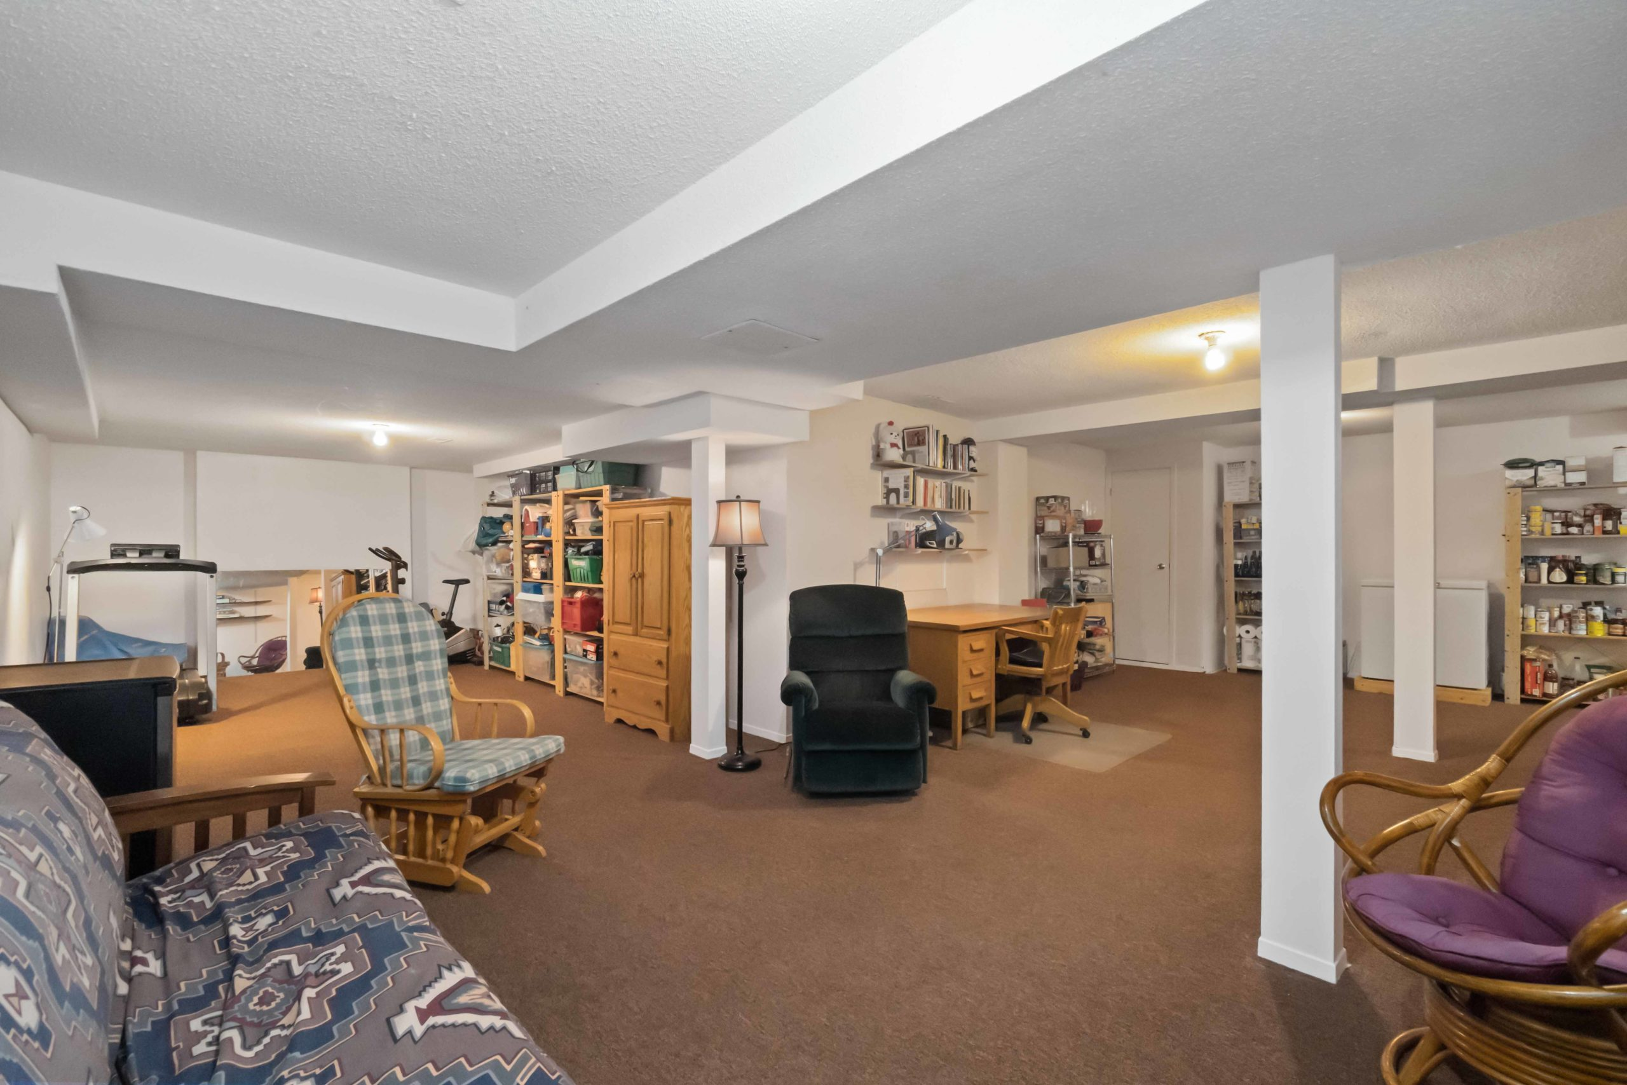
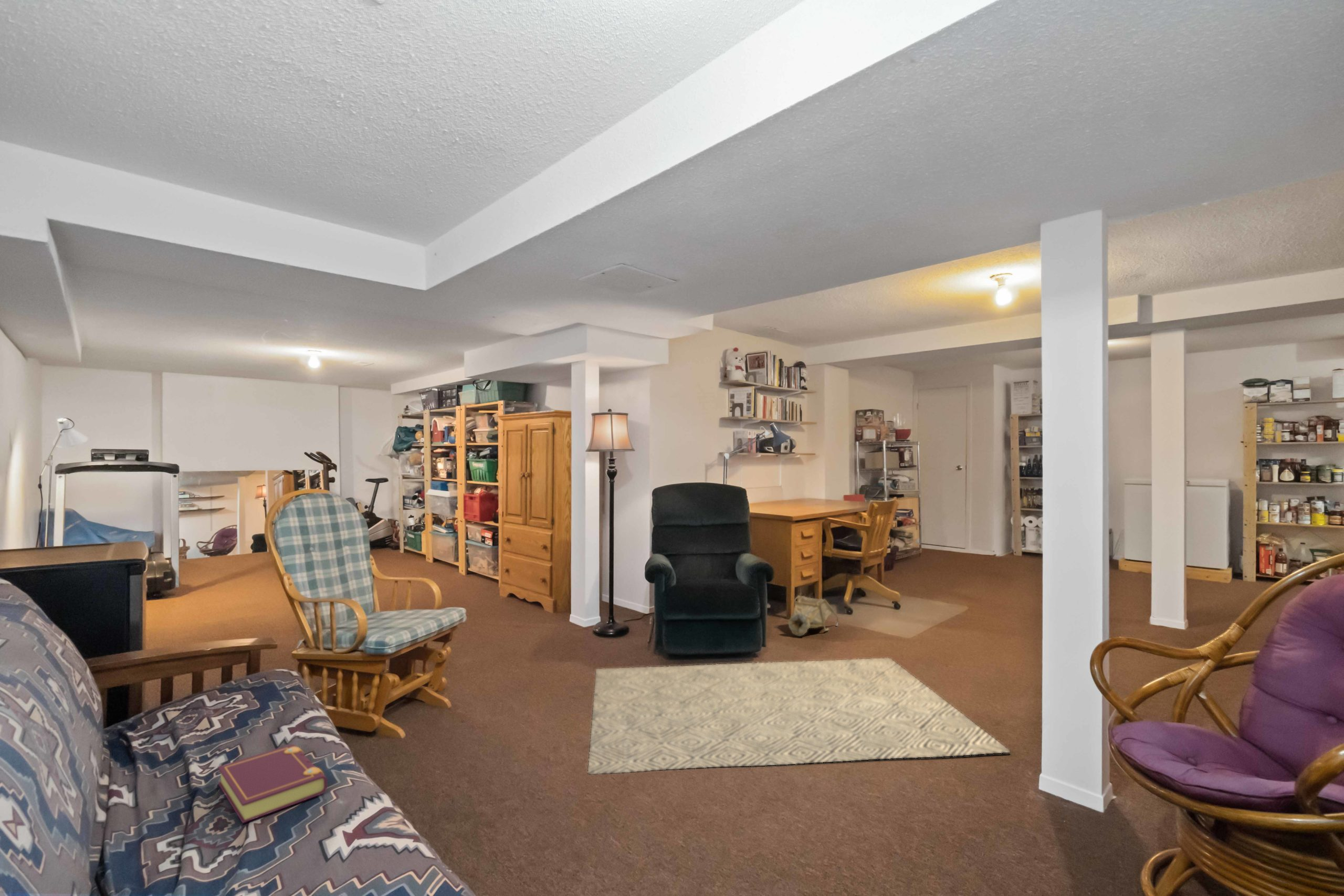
+ bag (812, 613)
+ rug (770, 704)
+ book (272, 778)
